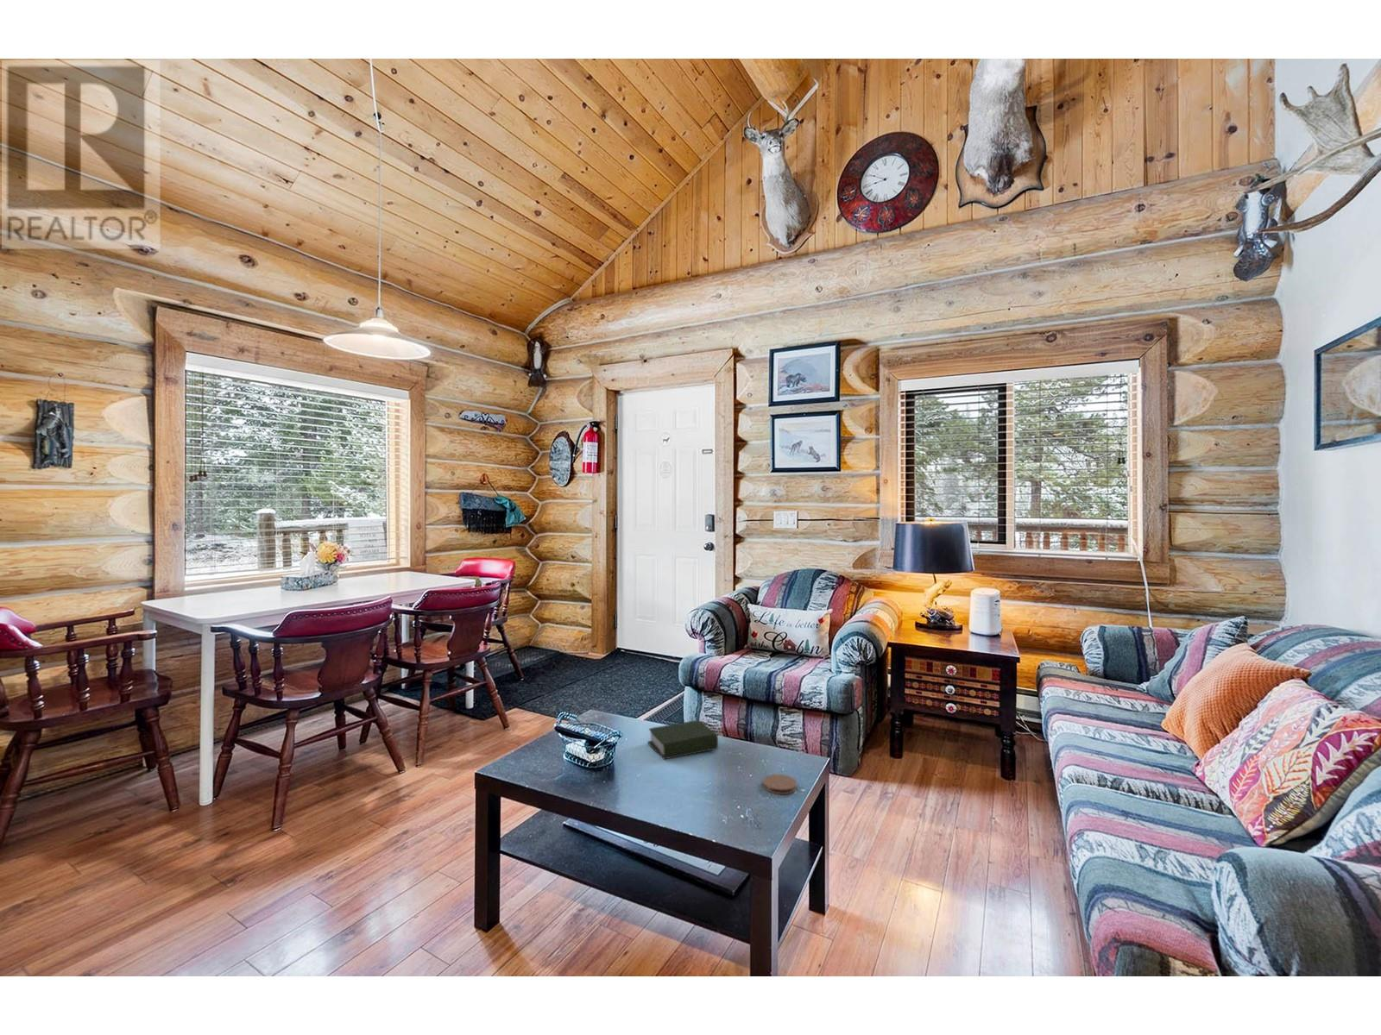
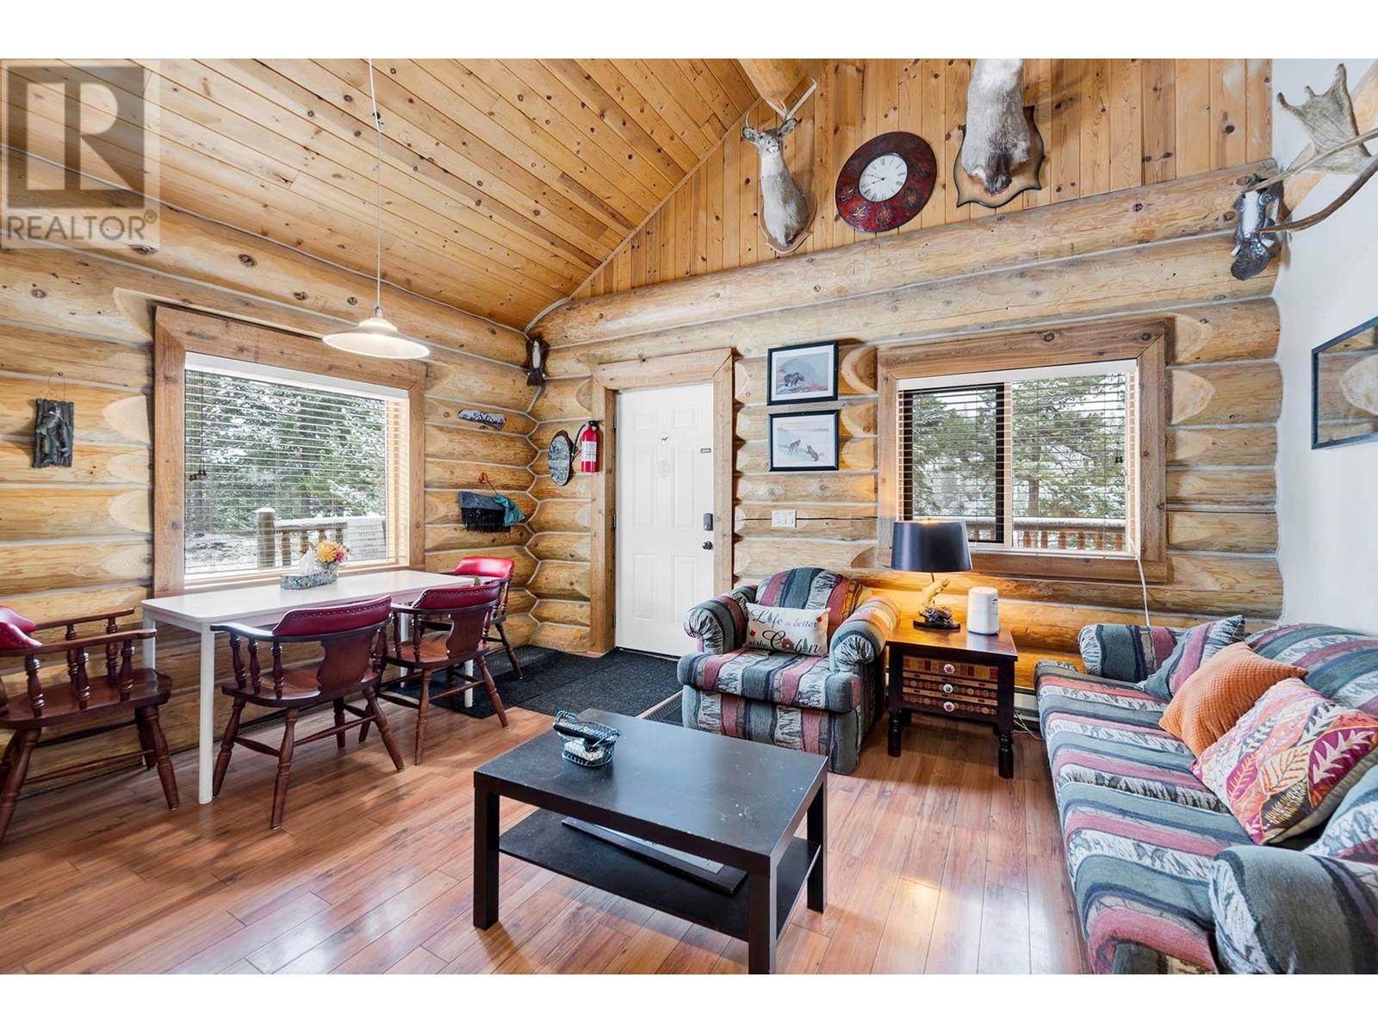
- coaster (780, 783)
- book (682, 738)
